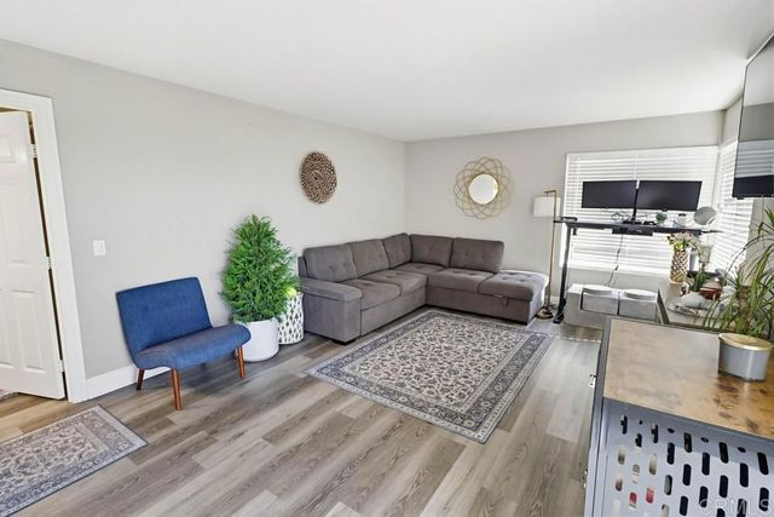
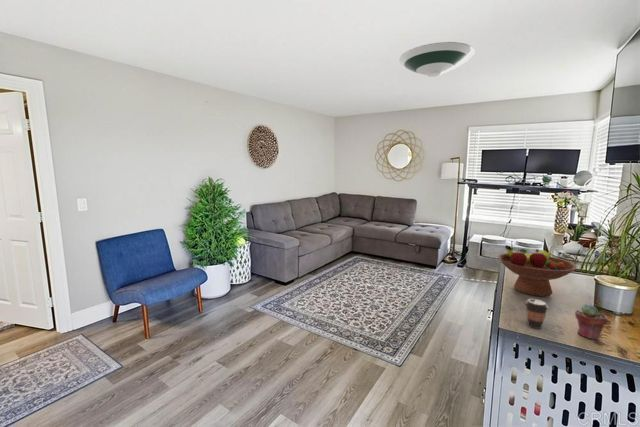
+ fruit bowl (534, 270)
+ potted succulent (590, 320)
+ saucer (434, 65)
+ coffee cup (535, 314)
